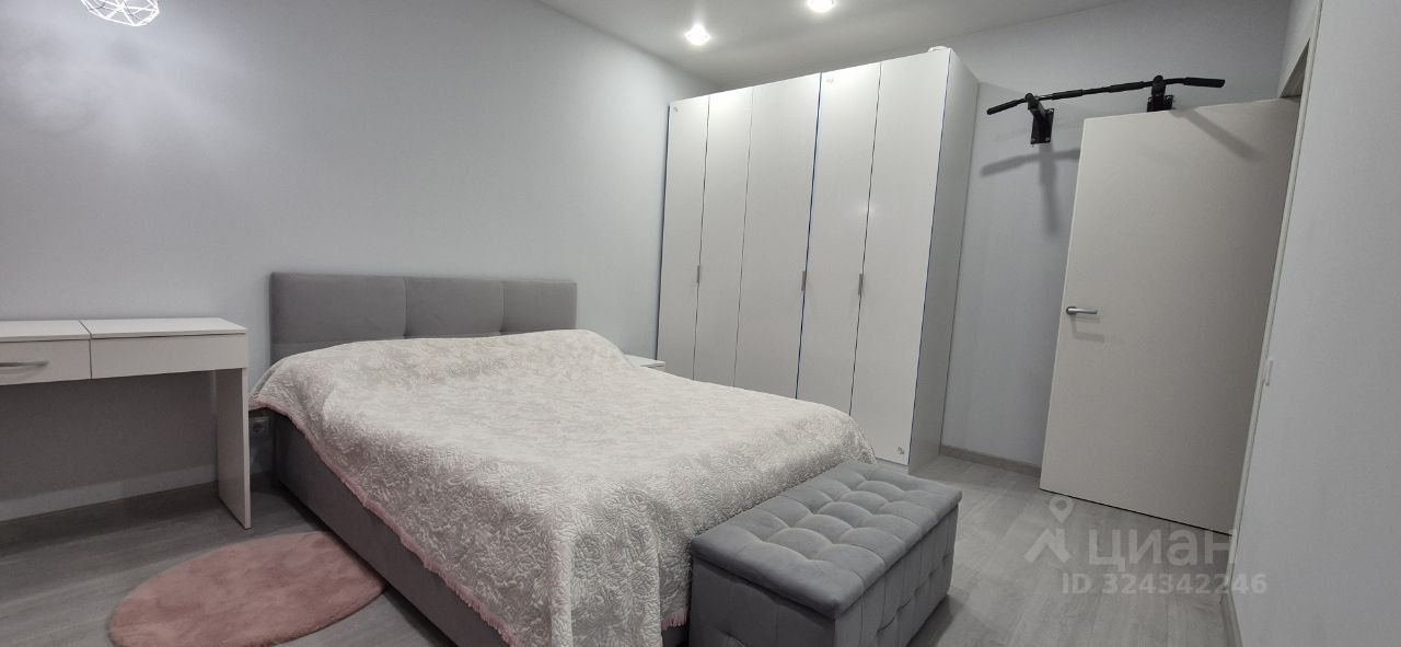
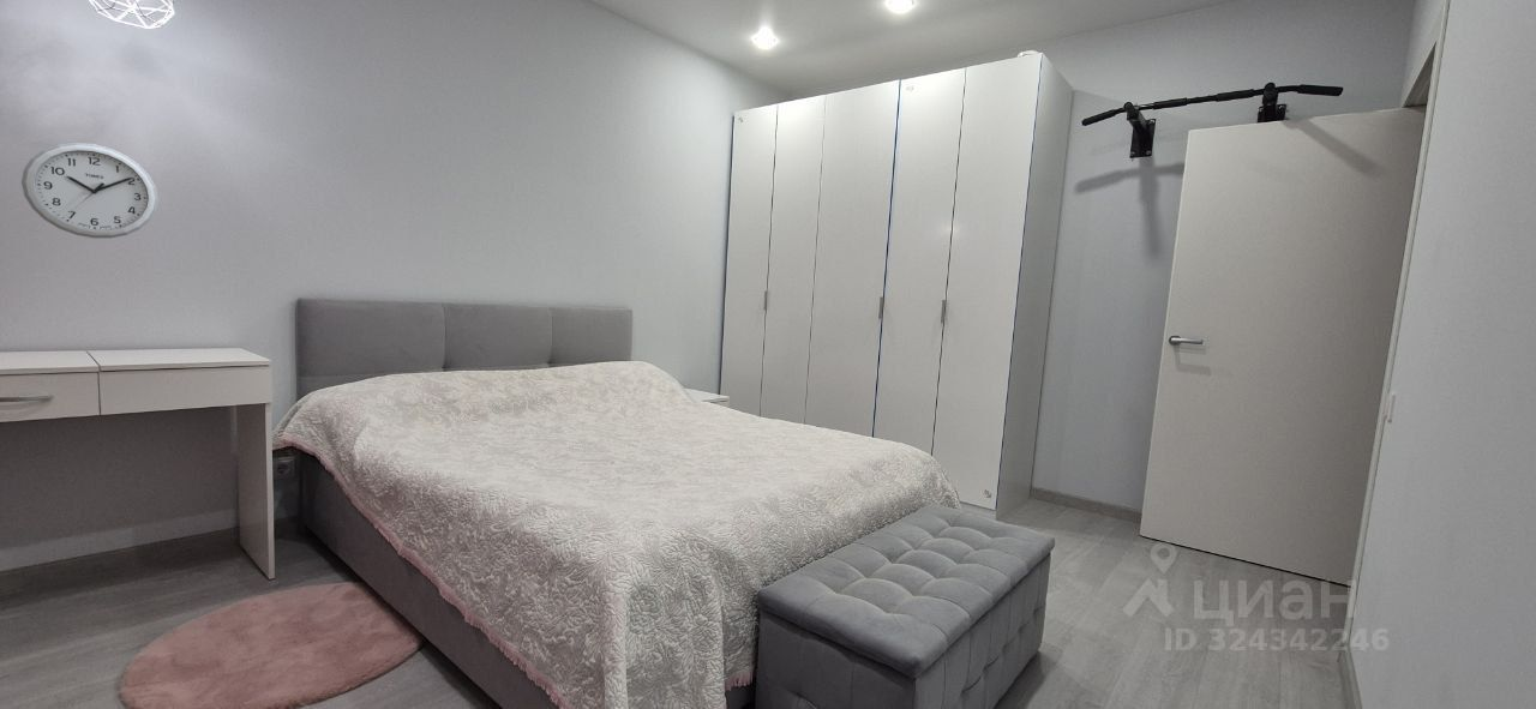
+ wall clock (94, 191)
